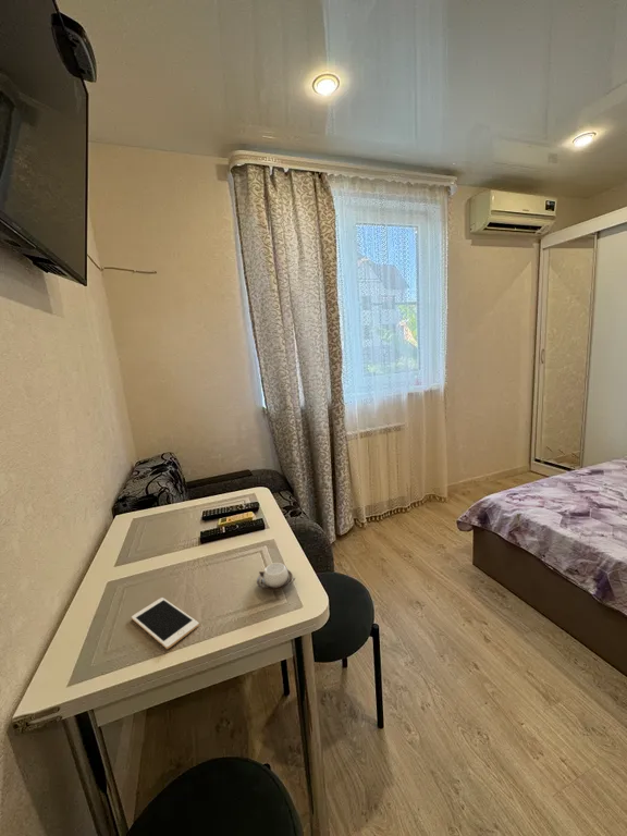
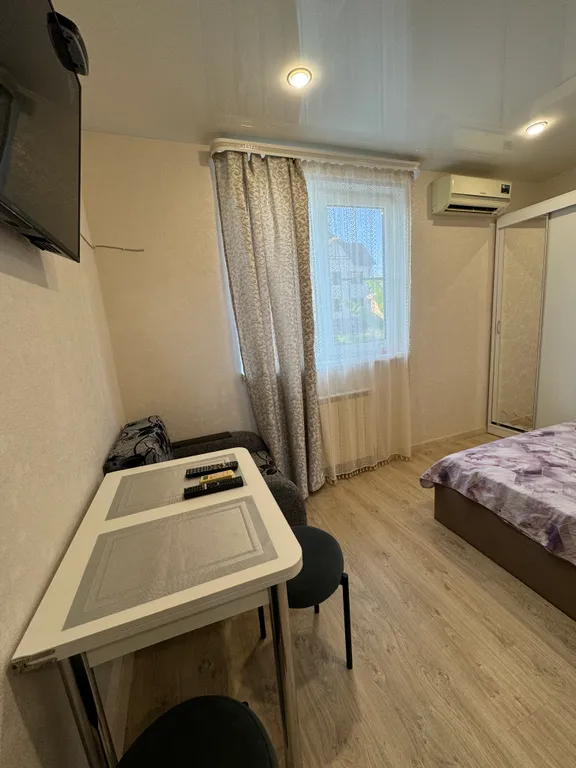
- cup (275, 576)
- cell phone (164, 620)
